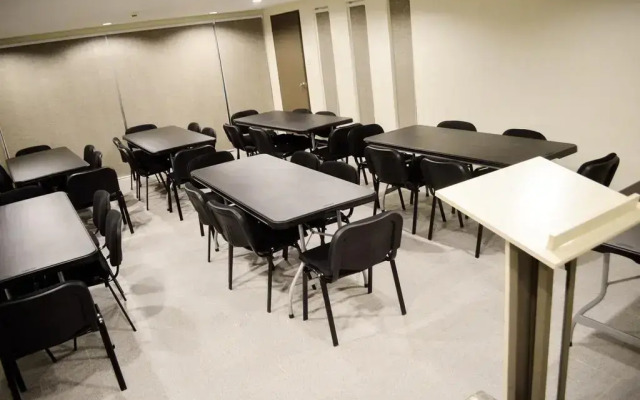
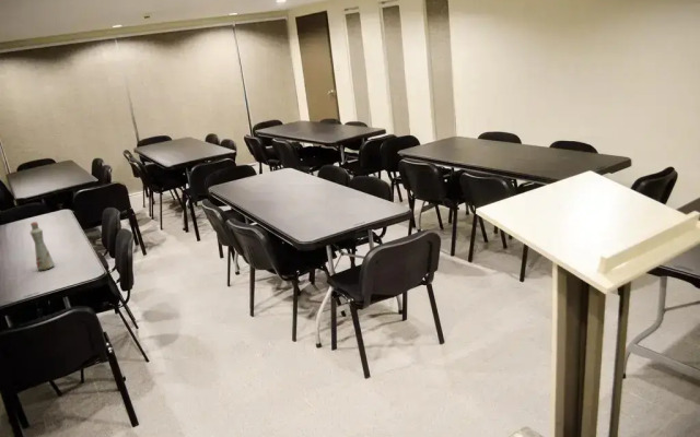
+ bottle (39, 245)
